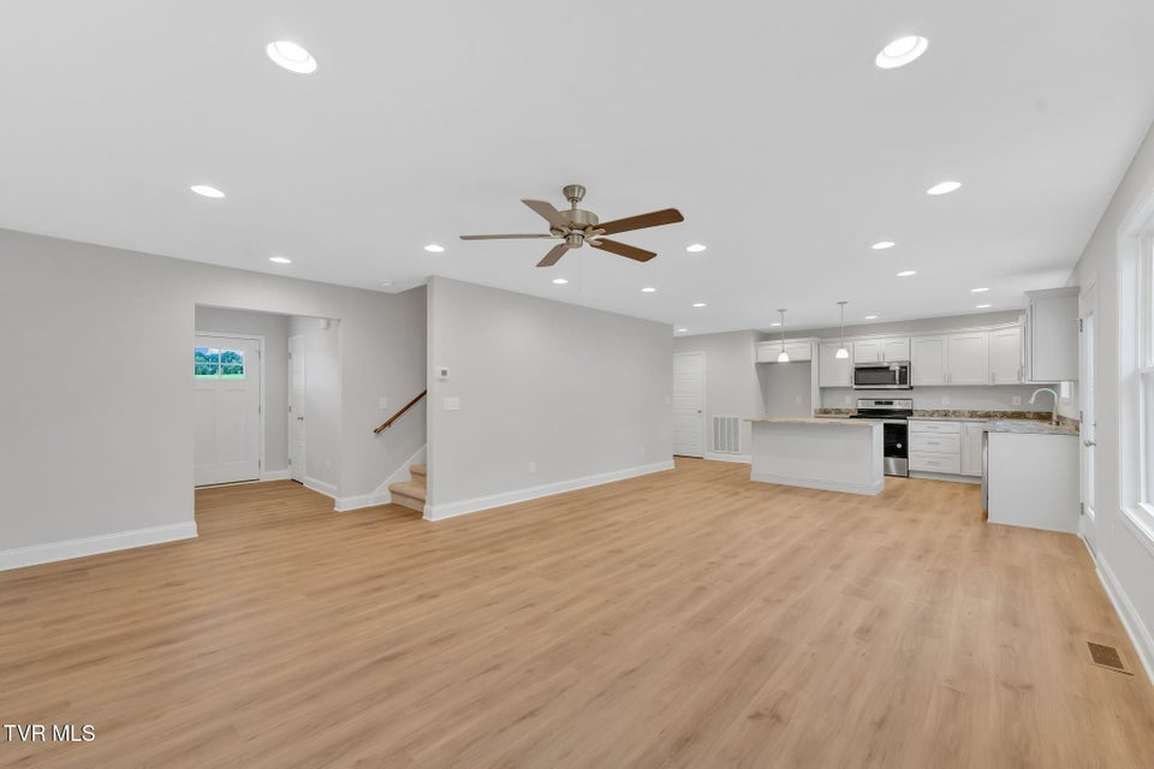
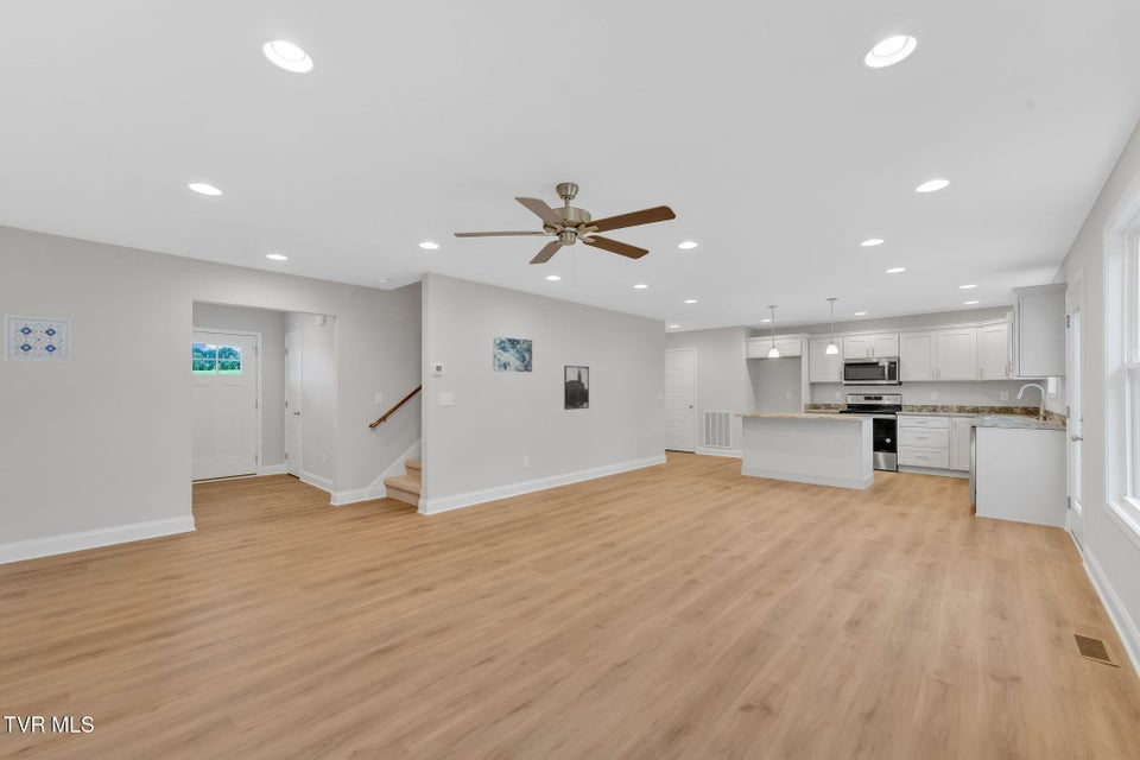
+ wall art (38, 338)
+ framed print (576, 387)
+ wall art (513, 355)
